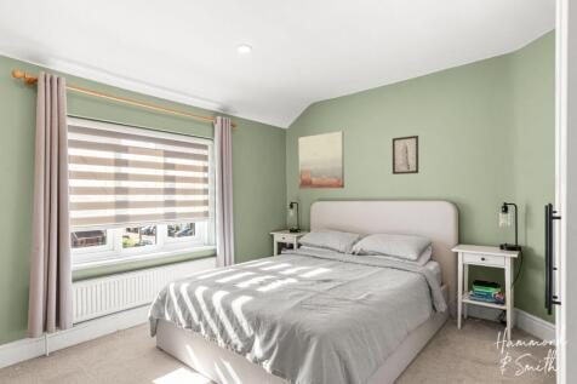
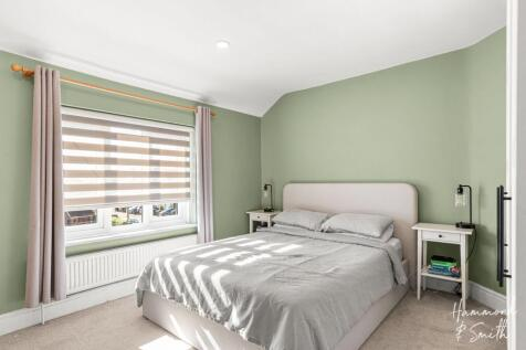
- wall art (320, 161)
- wall art (405, 155)
